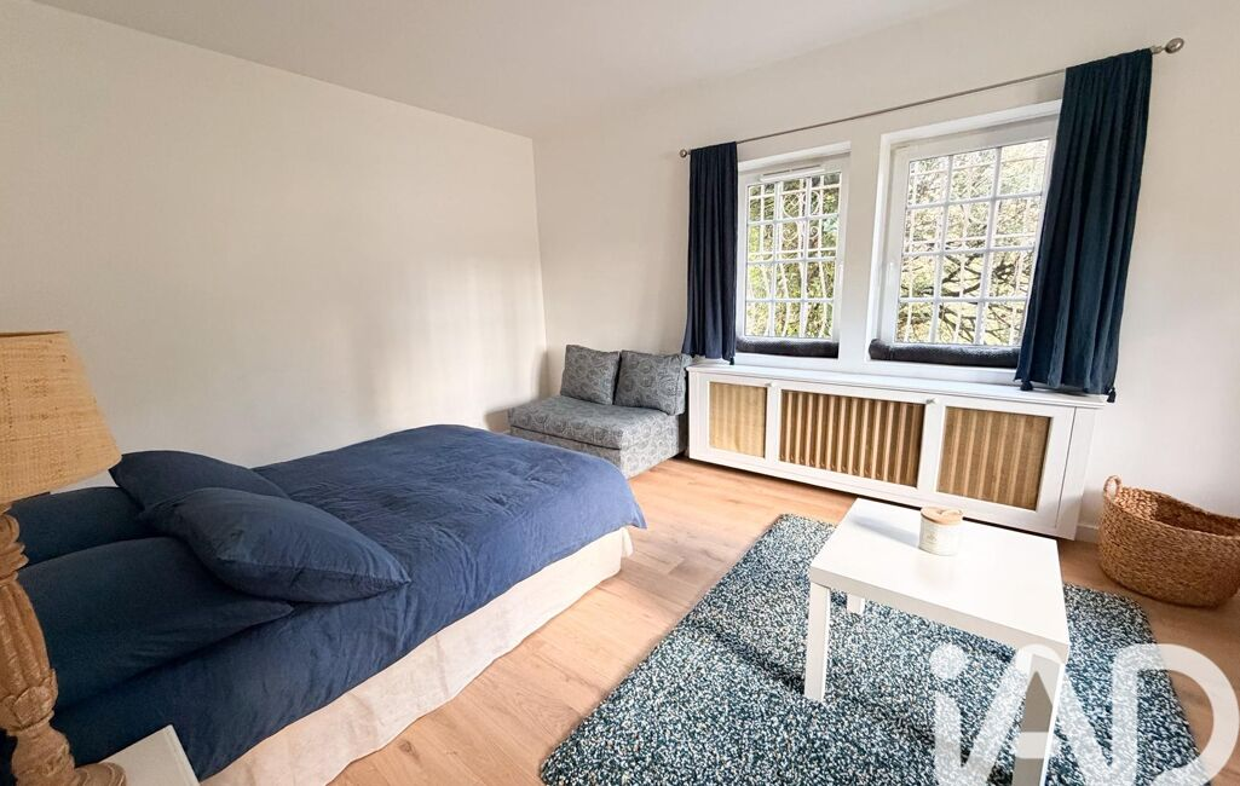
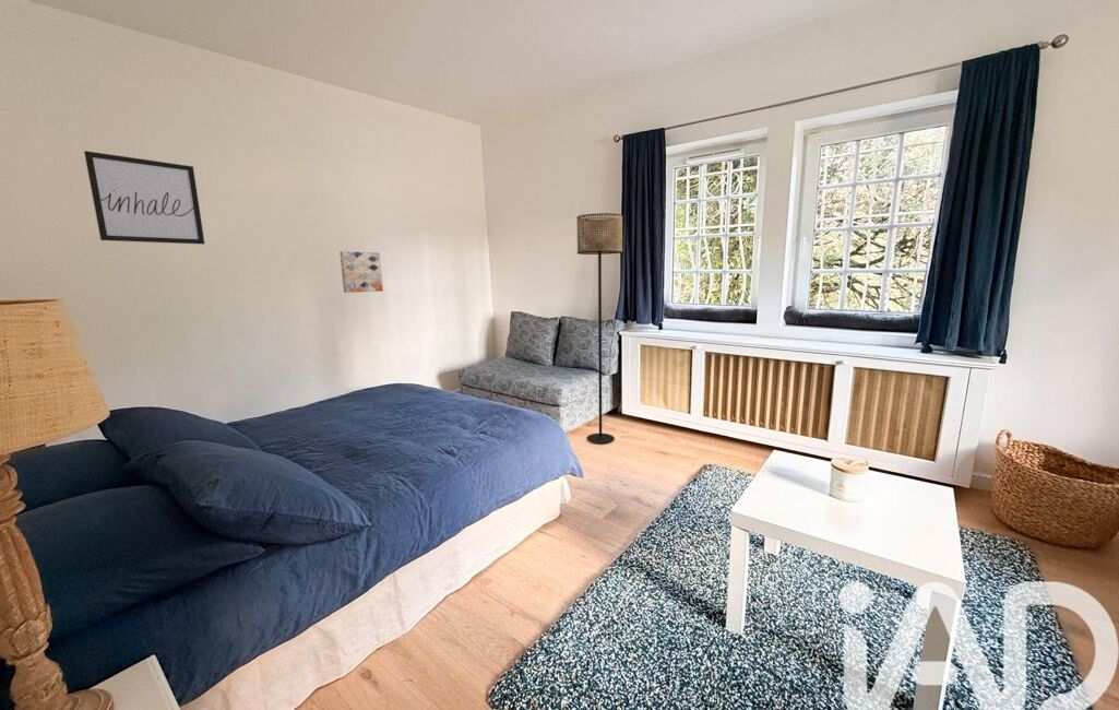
+ wall art (361, 272)
+ wall art (148, 201)
+ floor lamp (599, 332)
